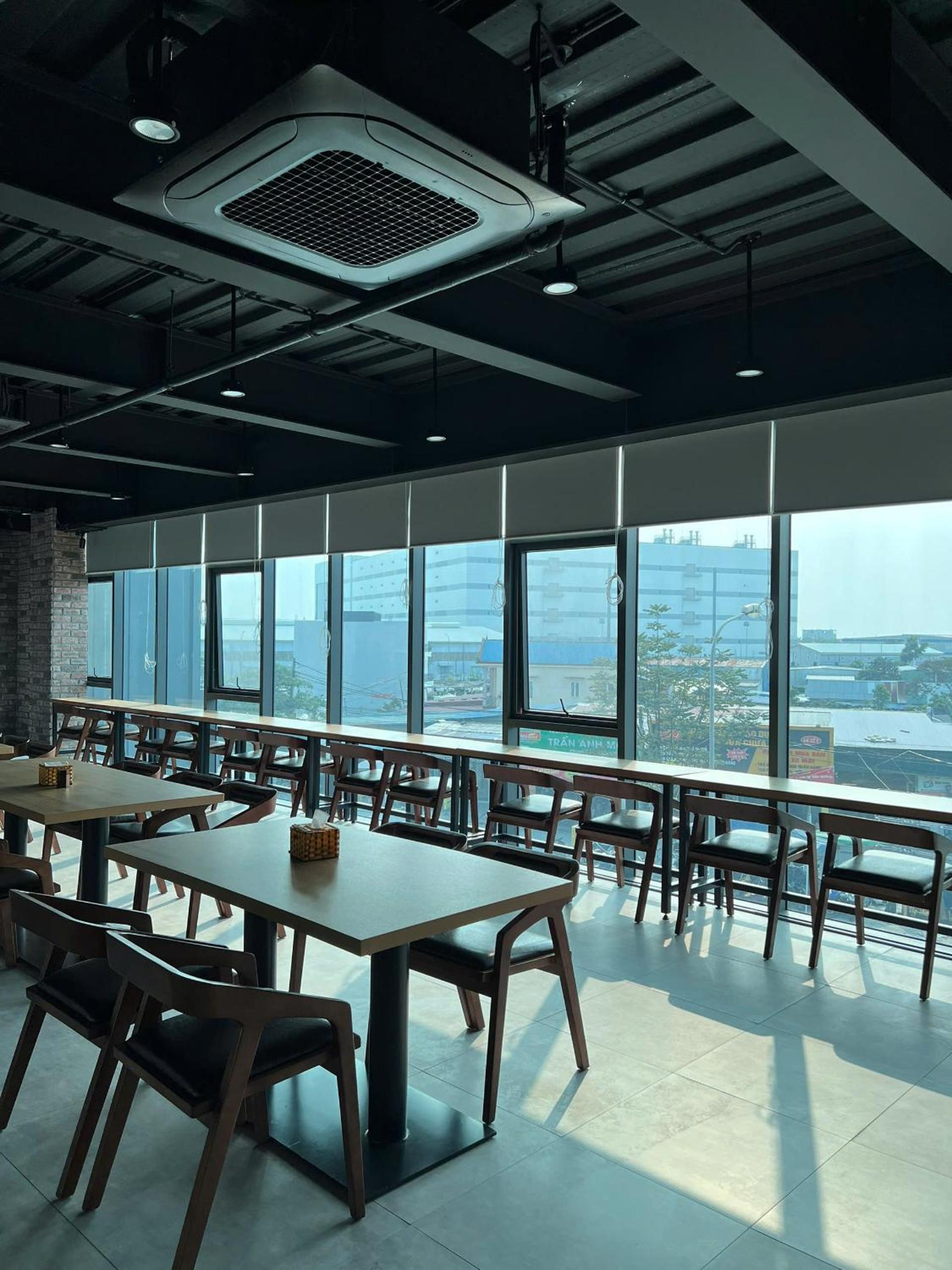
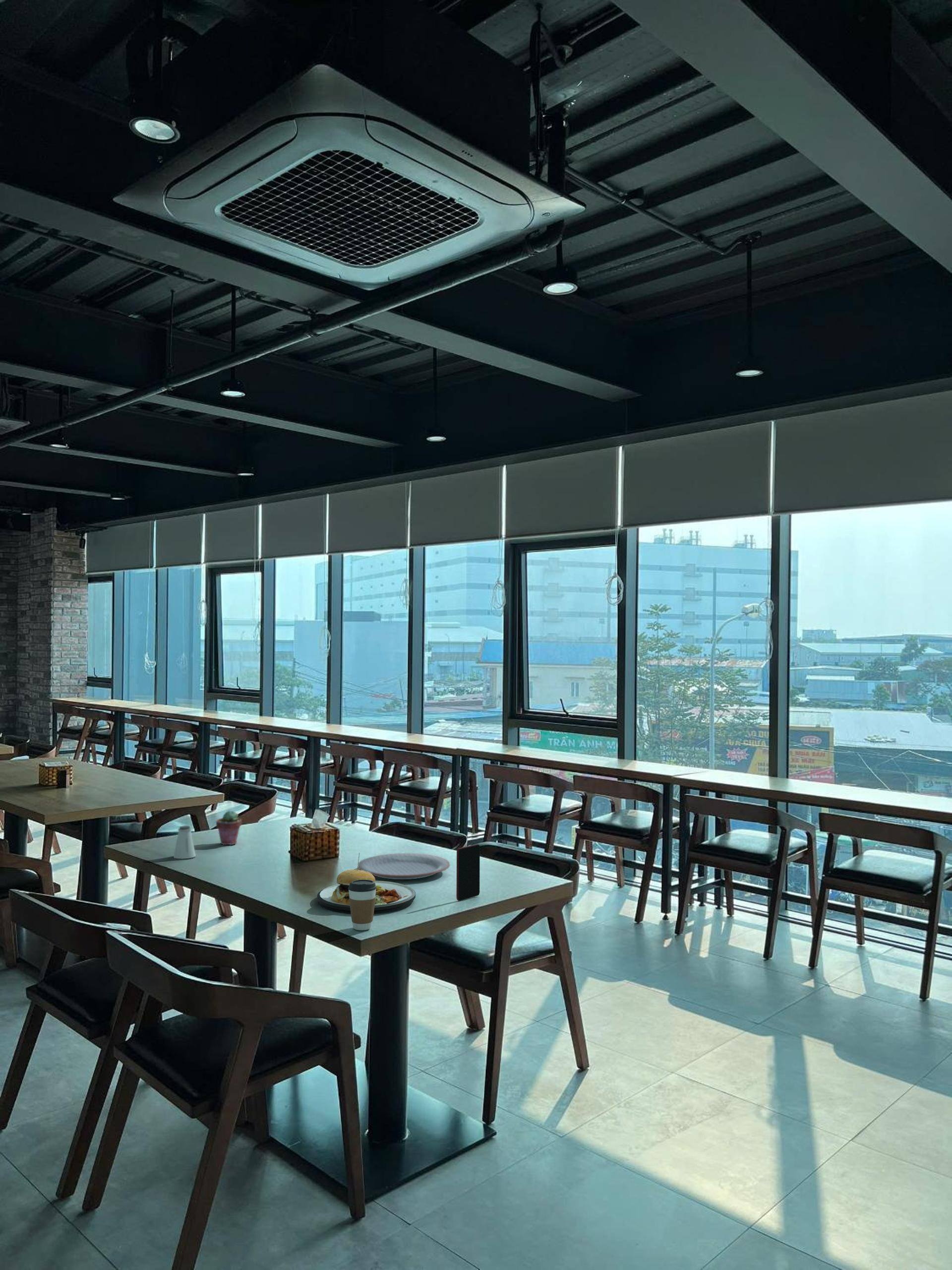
+ saltshaker (184, 841)
+ plate (366, 875)
+ coffee cup (362, 904)
+ plate (404, 867)
+ smartphone (468, 872)
+ potted succulent (229, 826)
